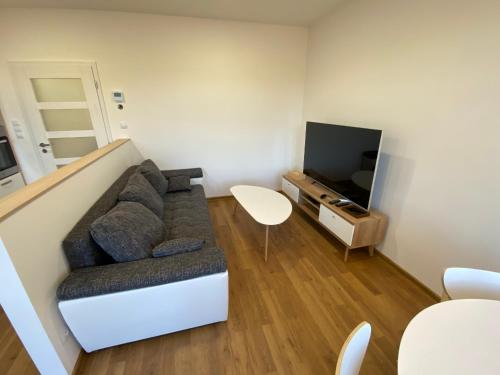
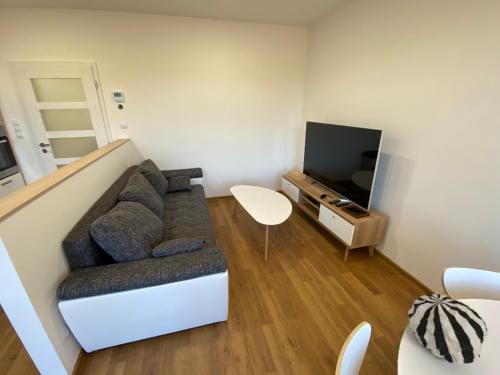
+ decorative ball (445, 324)
